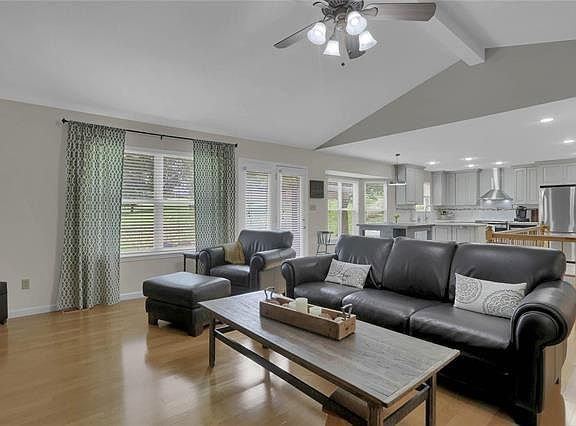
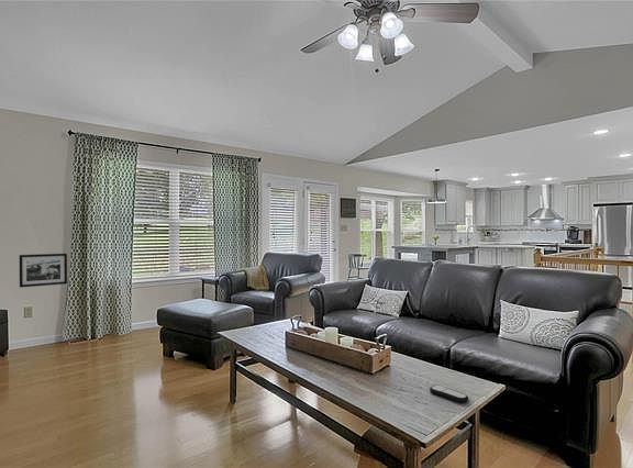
+ remote control (448, 393)
+ picture frame (44, 269)
